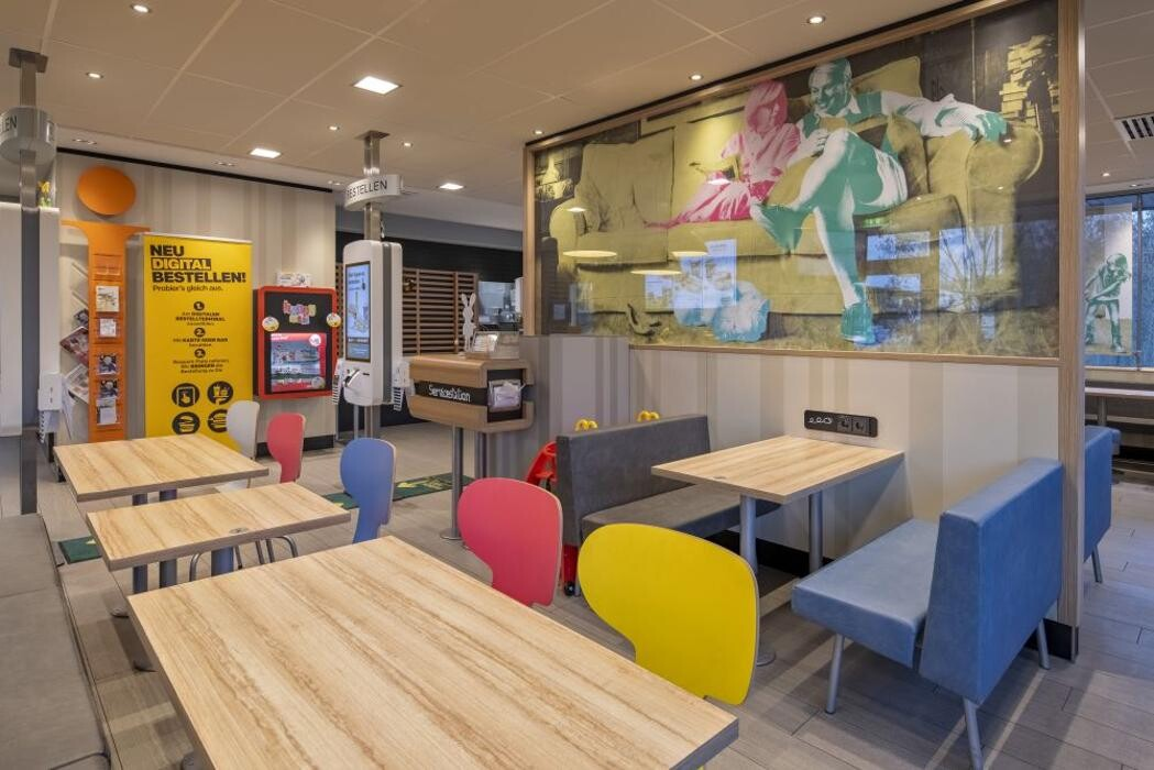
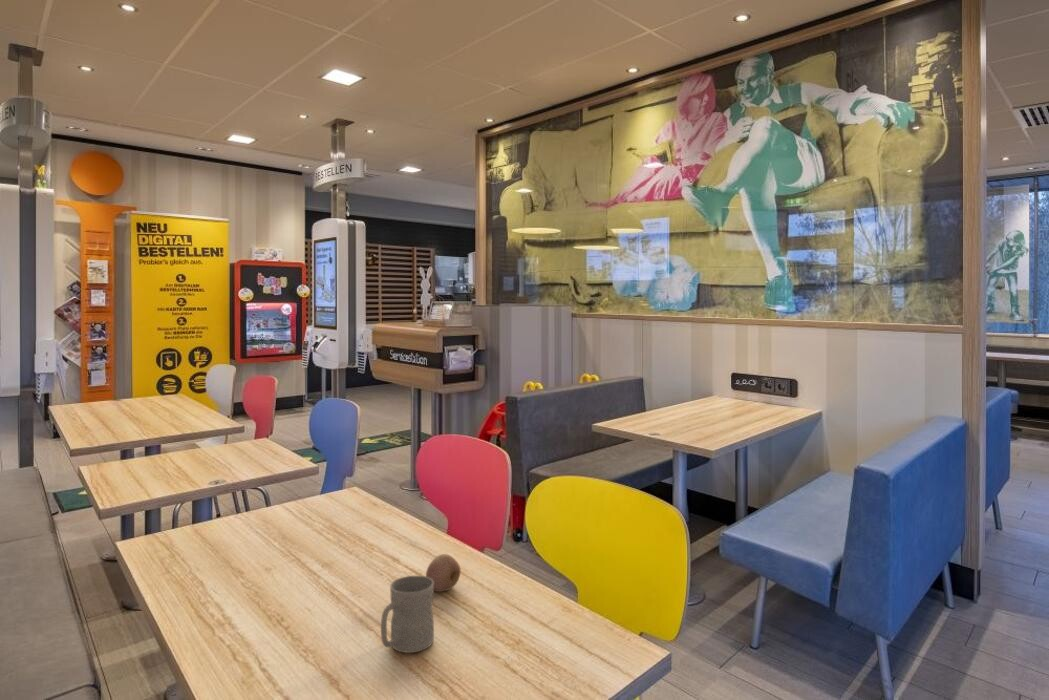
+ mug (405, 617)
+ fruit (443, 572)
